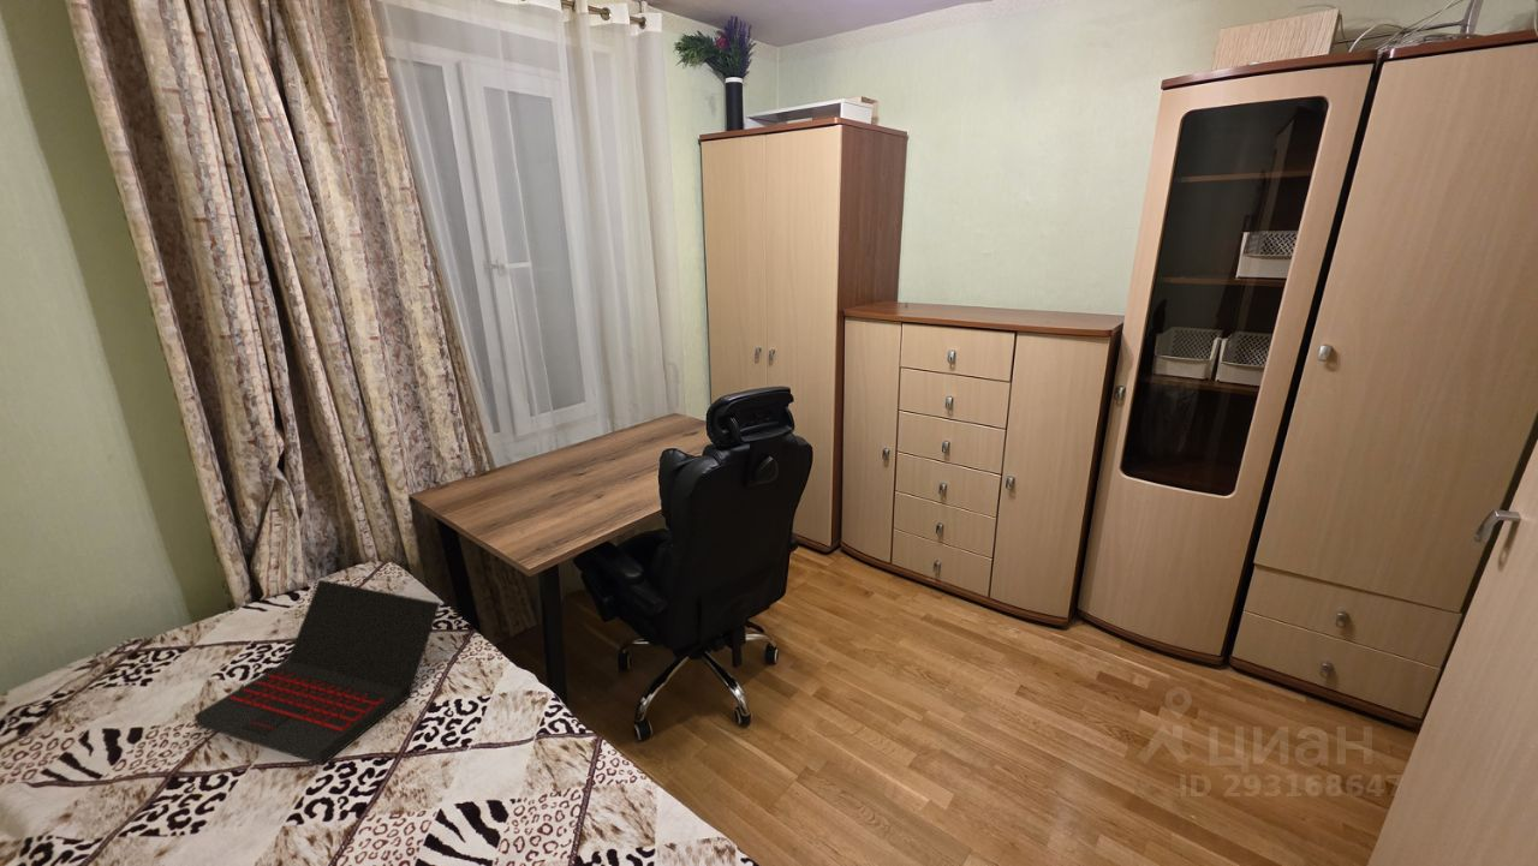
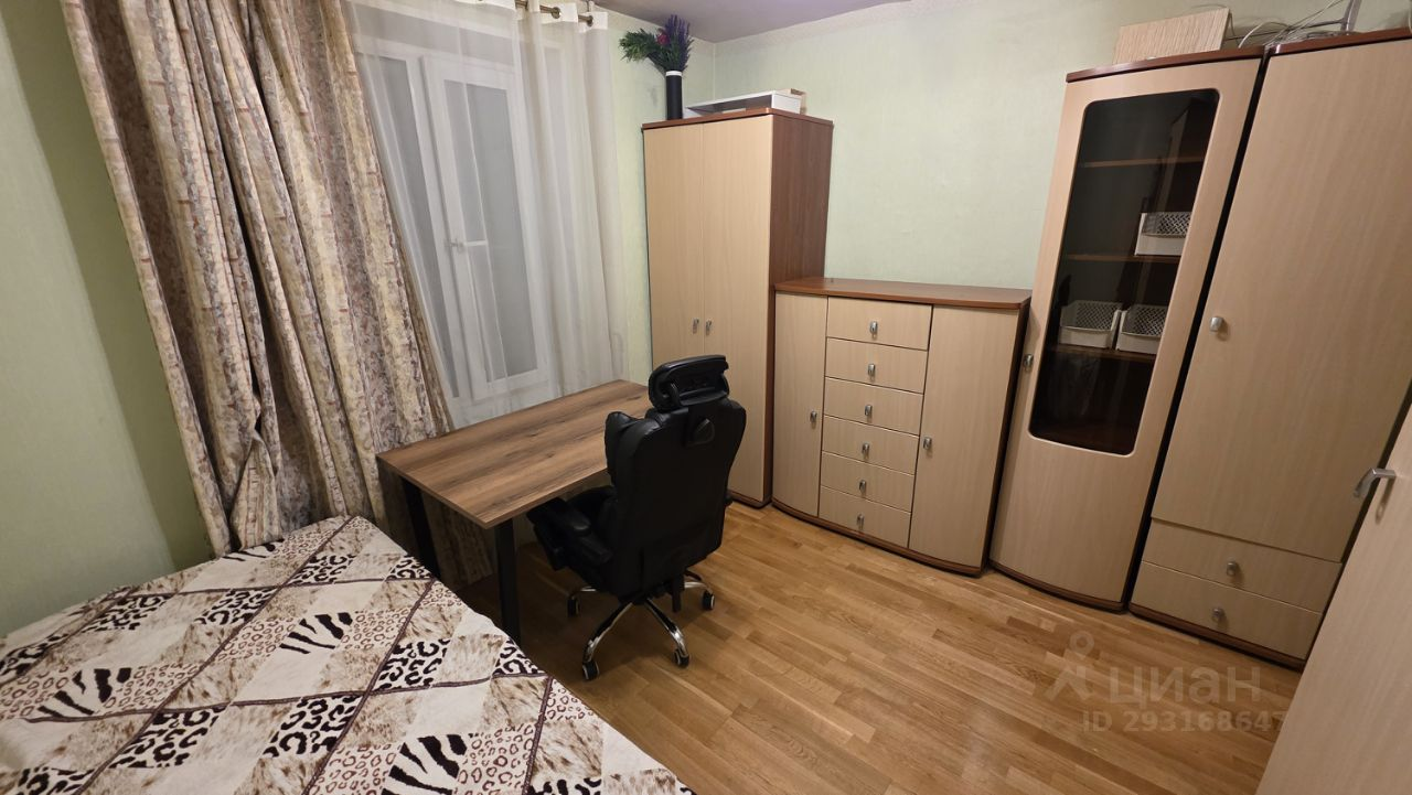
- laptop (324, 658)
